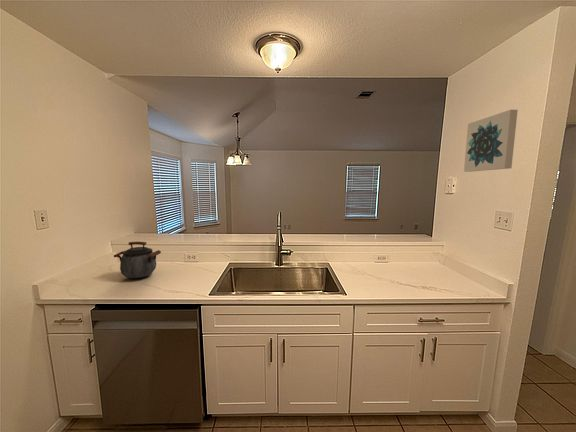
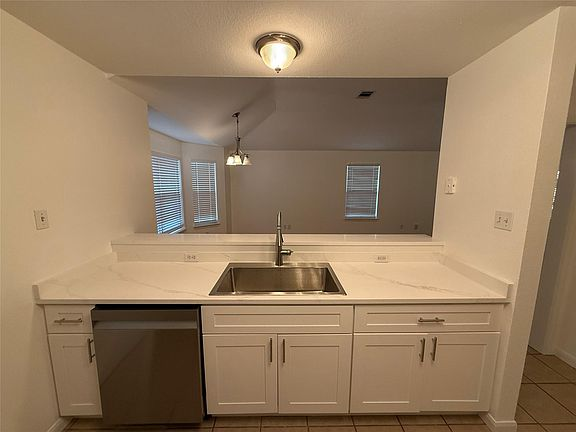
- wall art (487, 144)
- kettle (138, 259)
